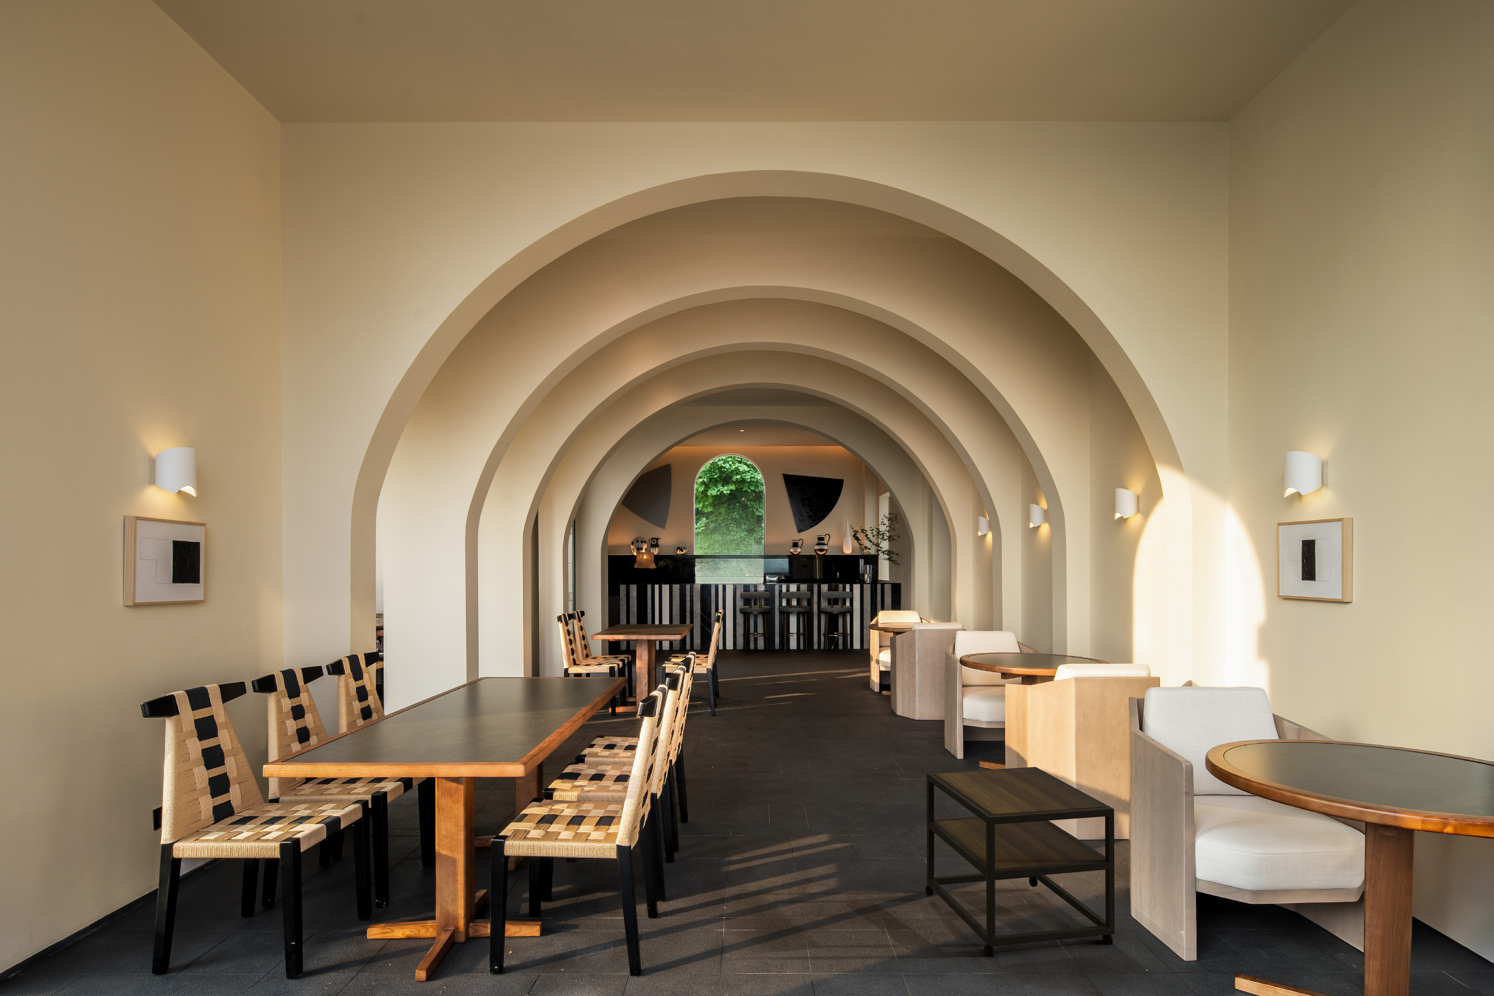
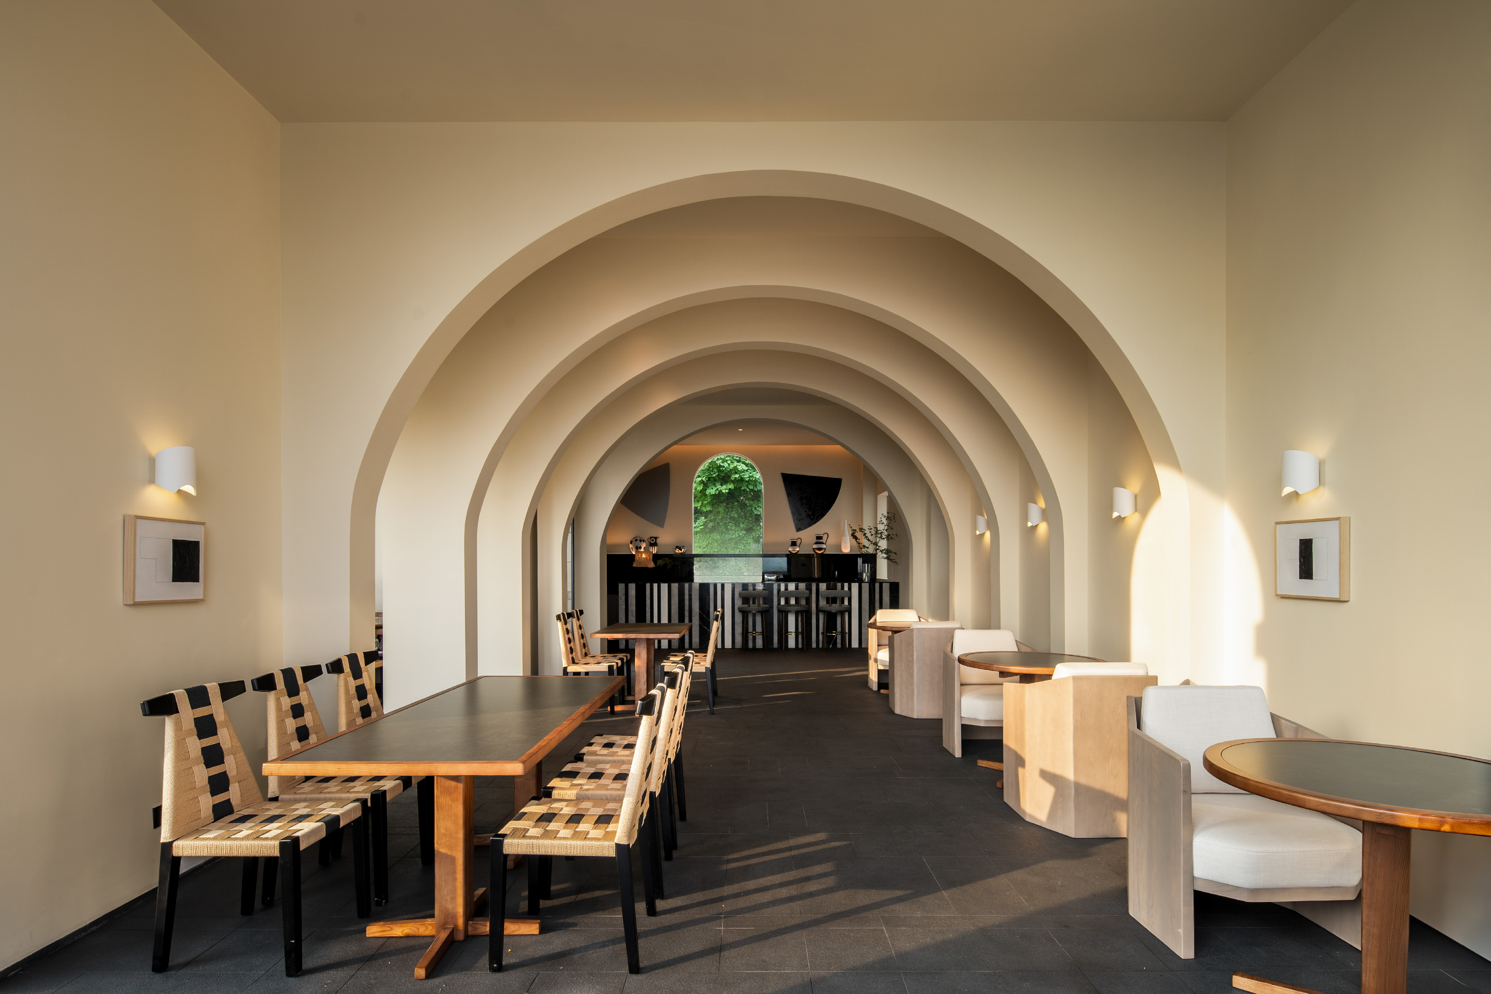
- side table (1013, 854)
